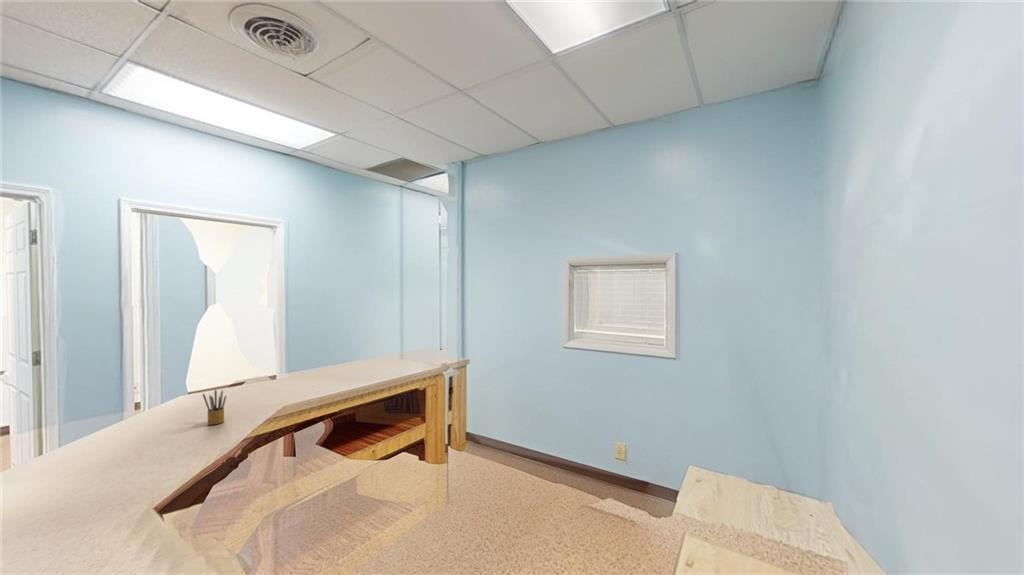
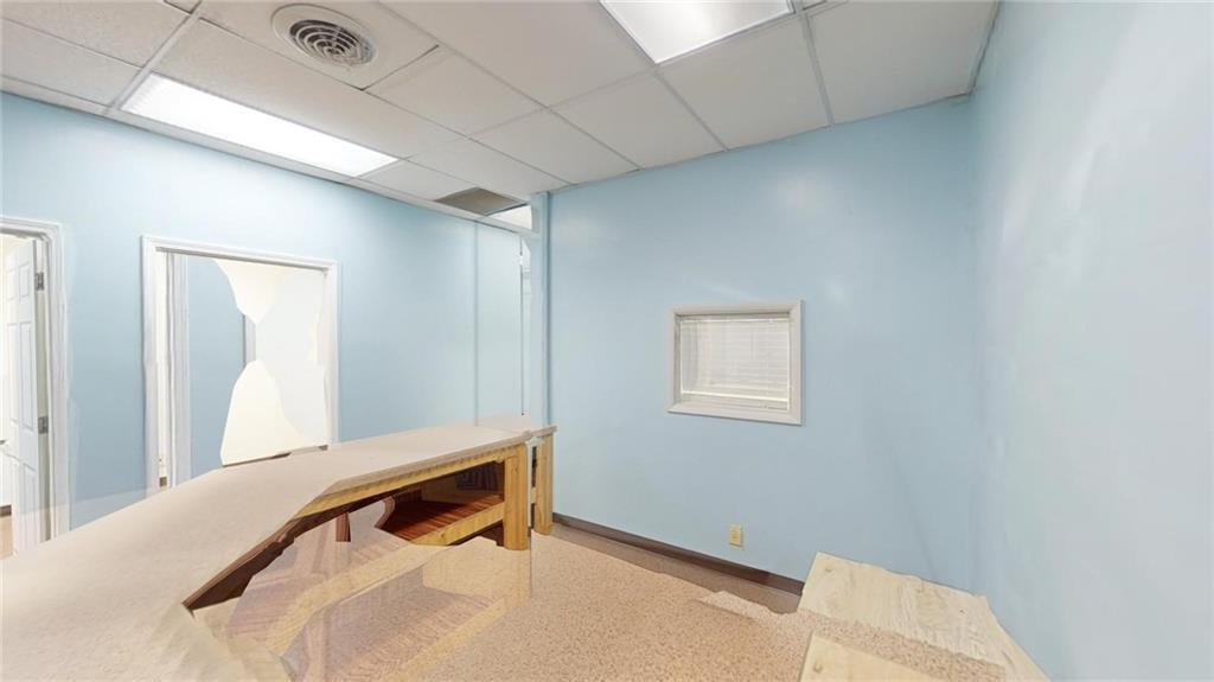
- pencil box (215, 406)
